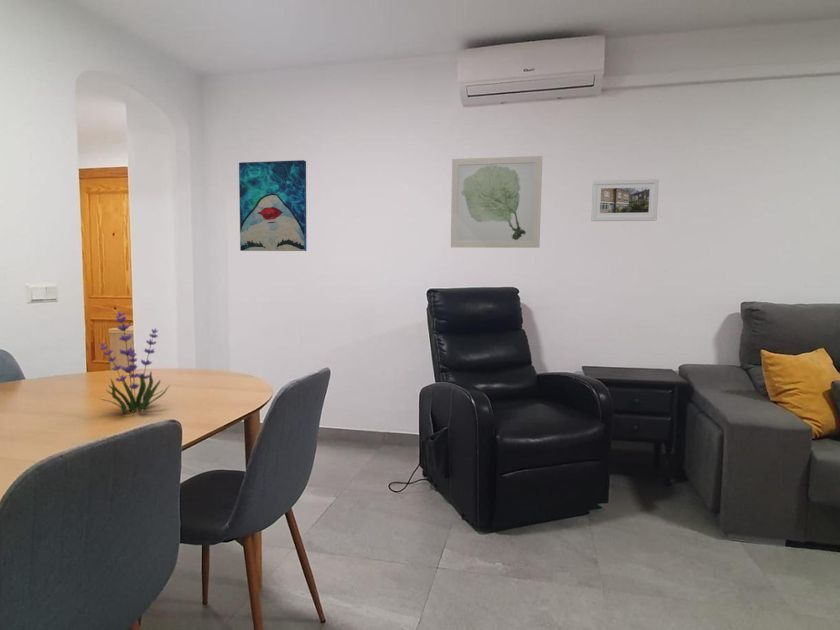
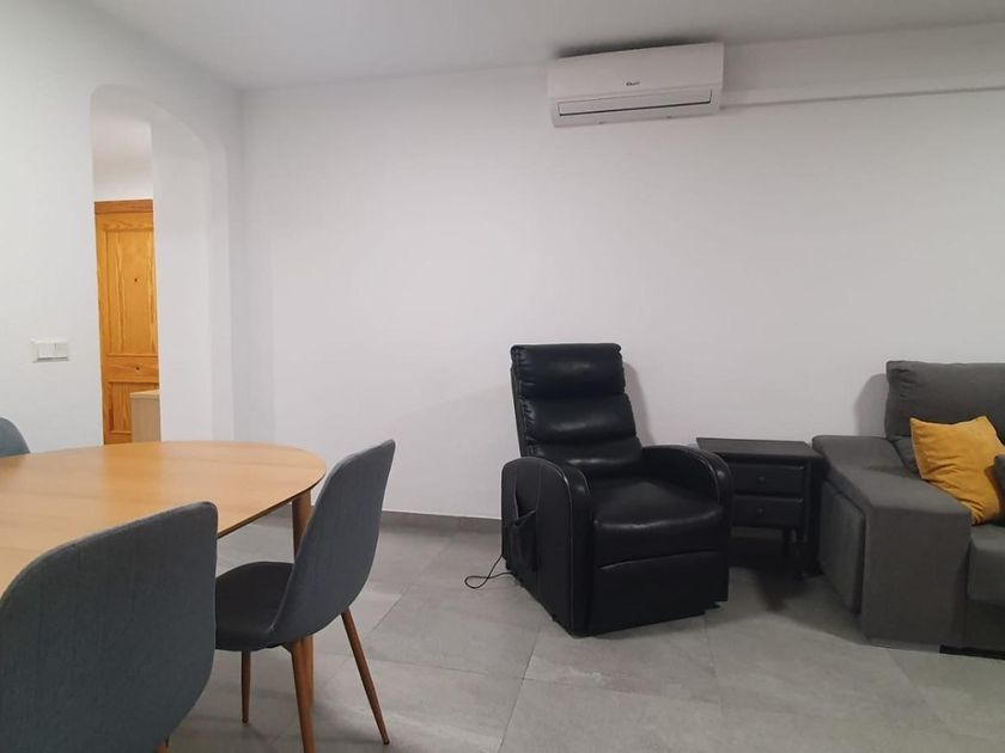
- plant (132, 362)
- wall art (272, 206)
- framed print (624, 200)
- wall art (495, 202)
